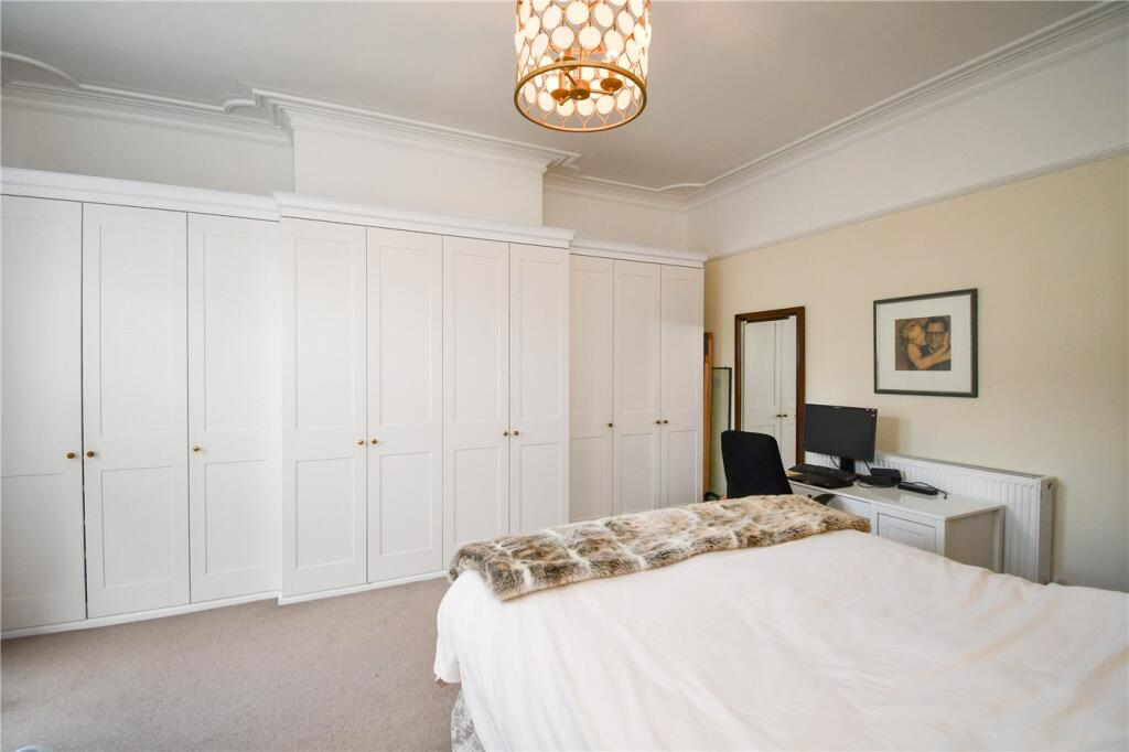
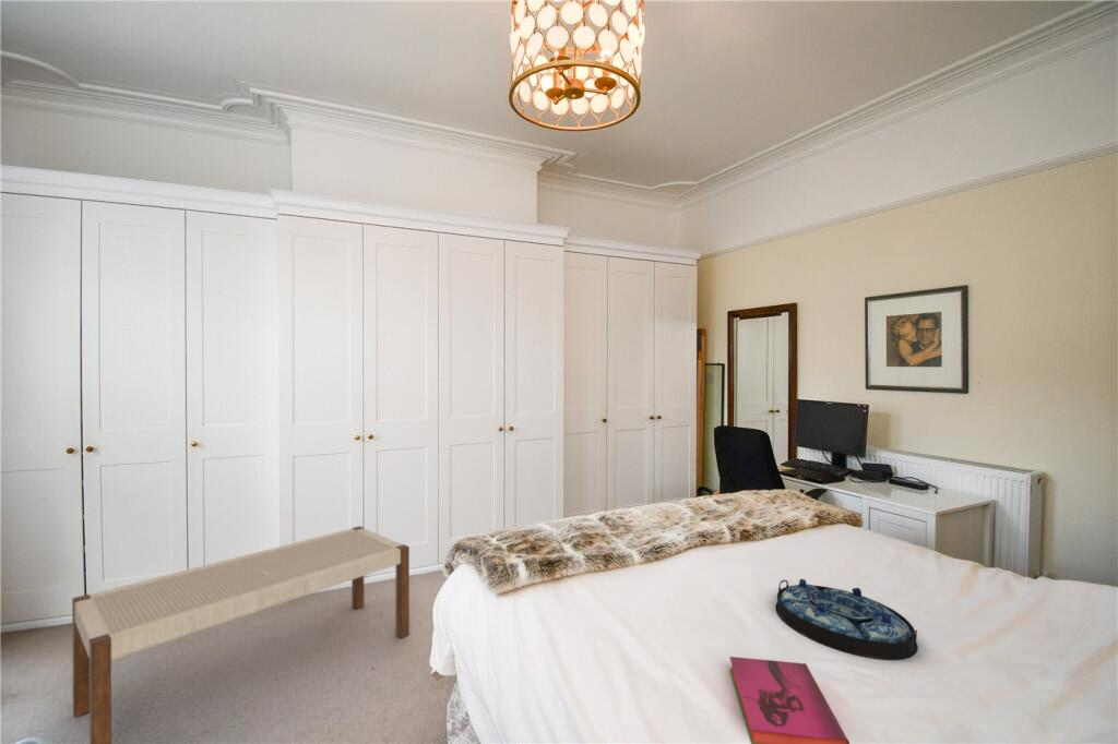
+ serving tray (841, 609)
+ hardback book (782, 699)
+ bench (259, 610)
